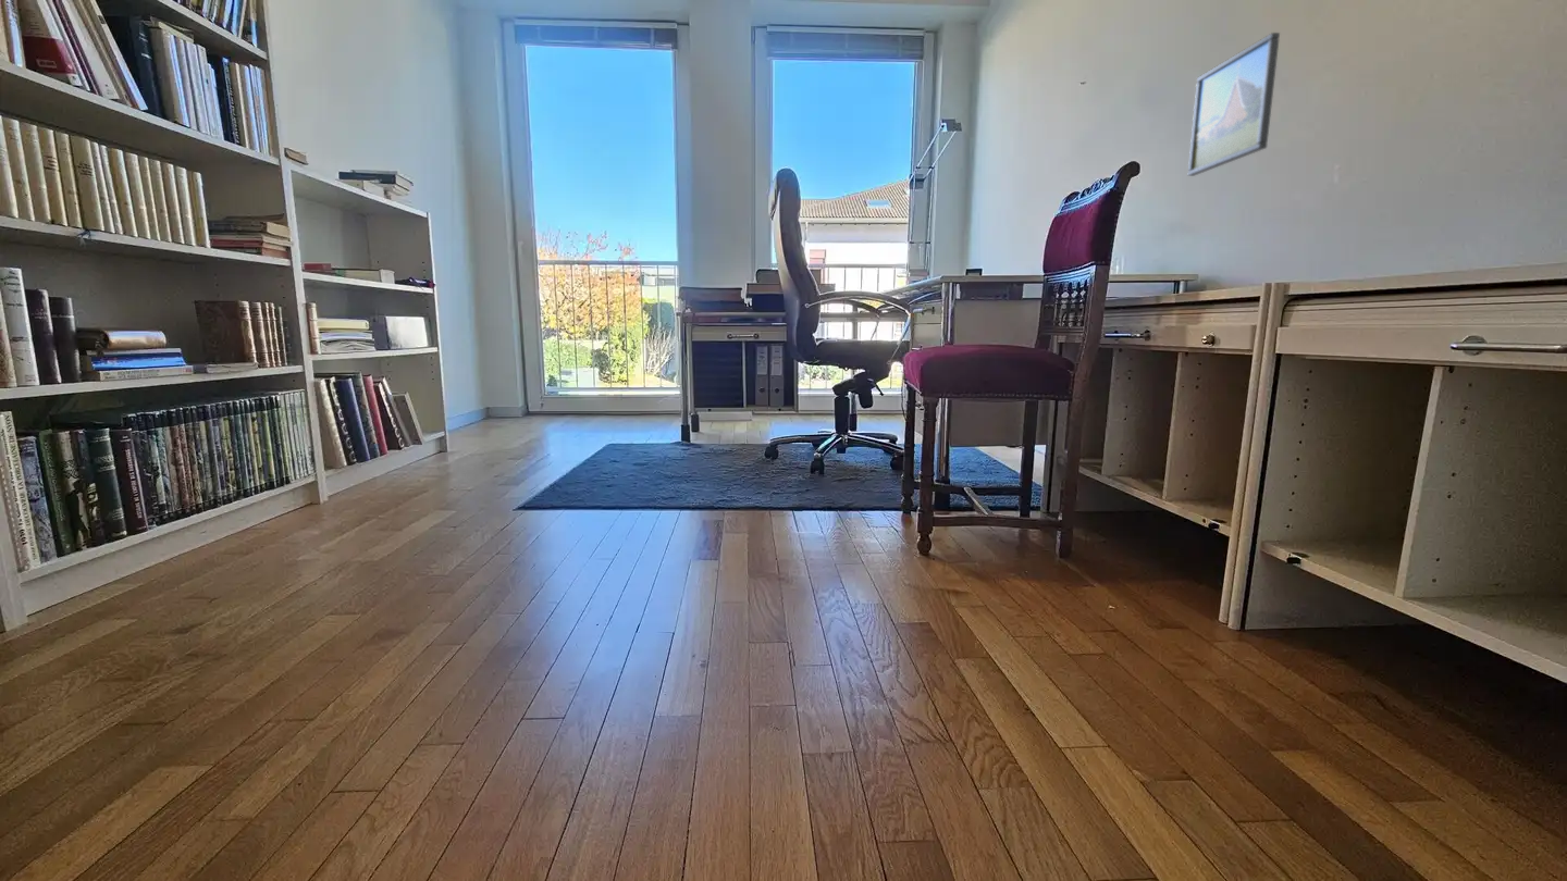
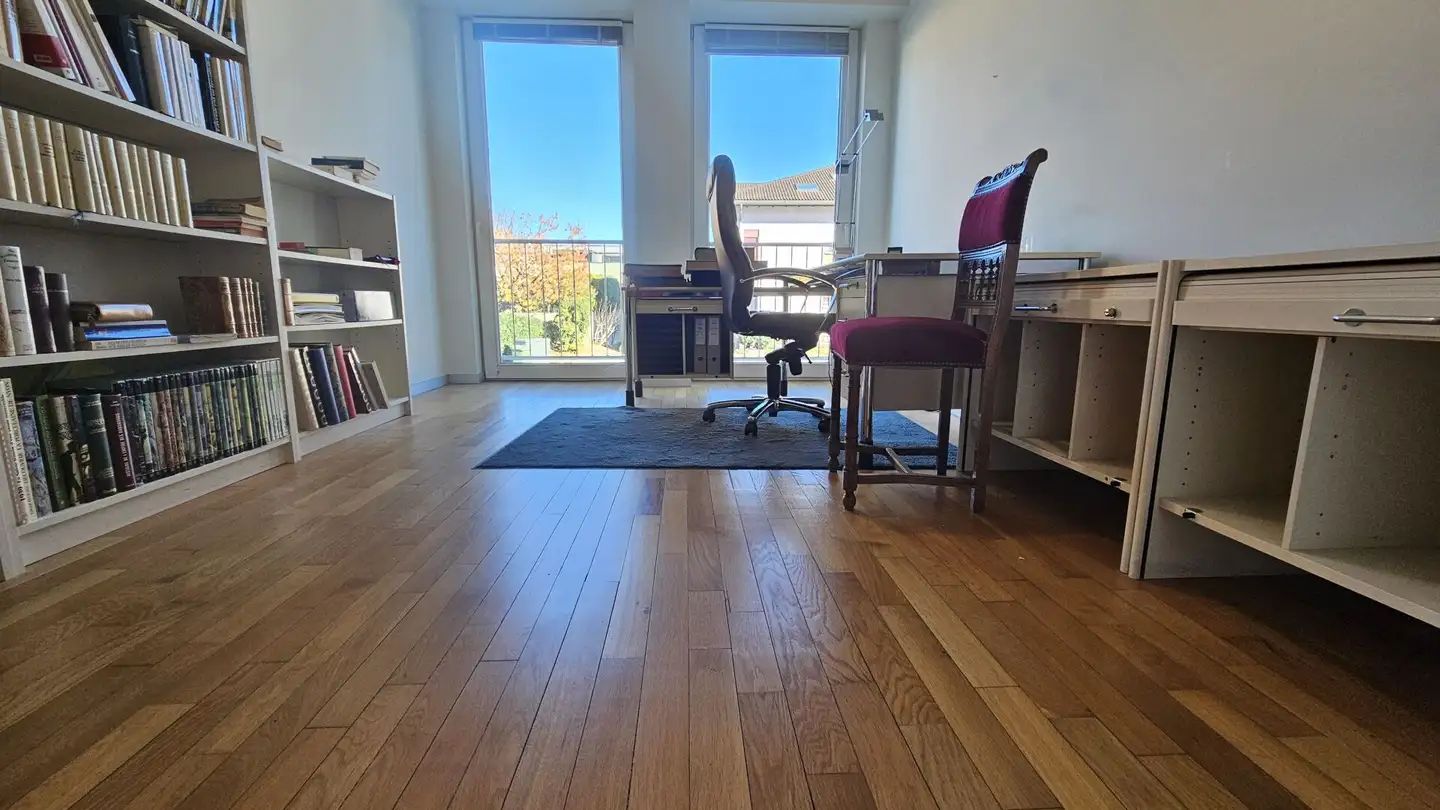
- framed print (1230, 110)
